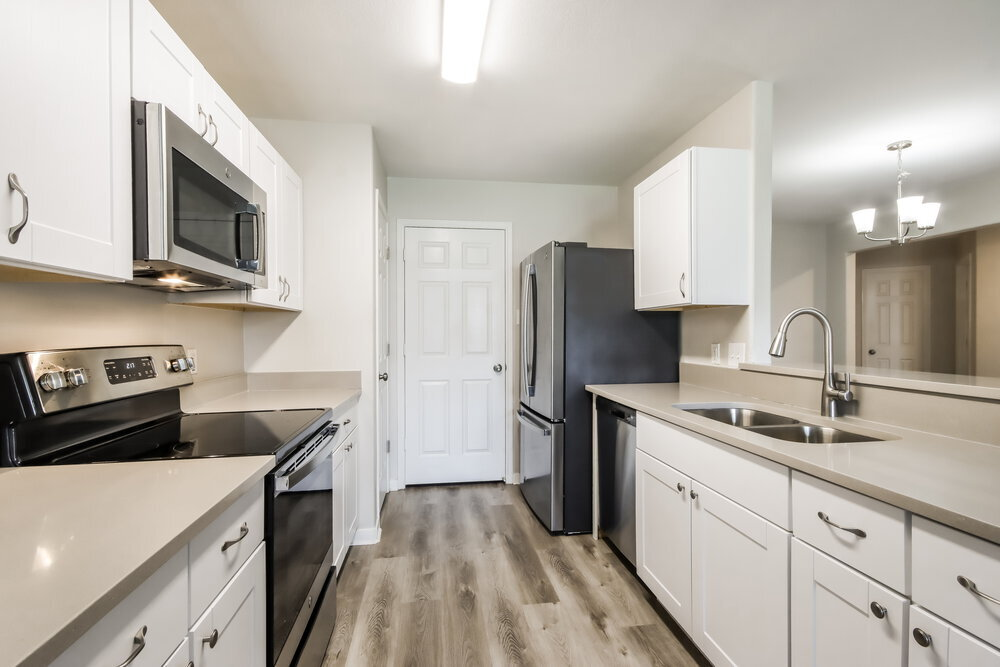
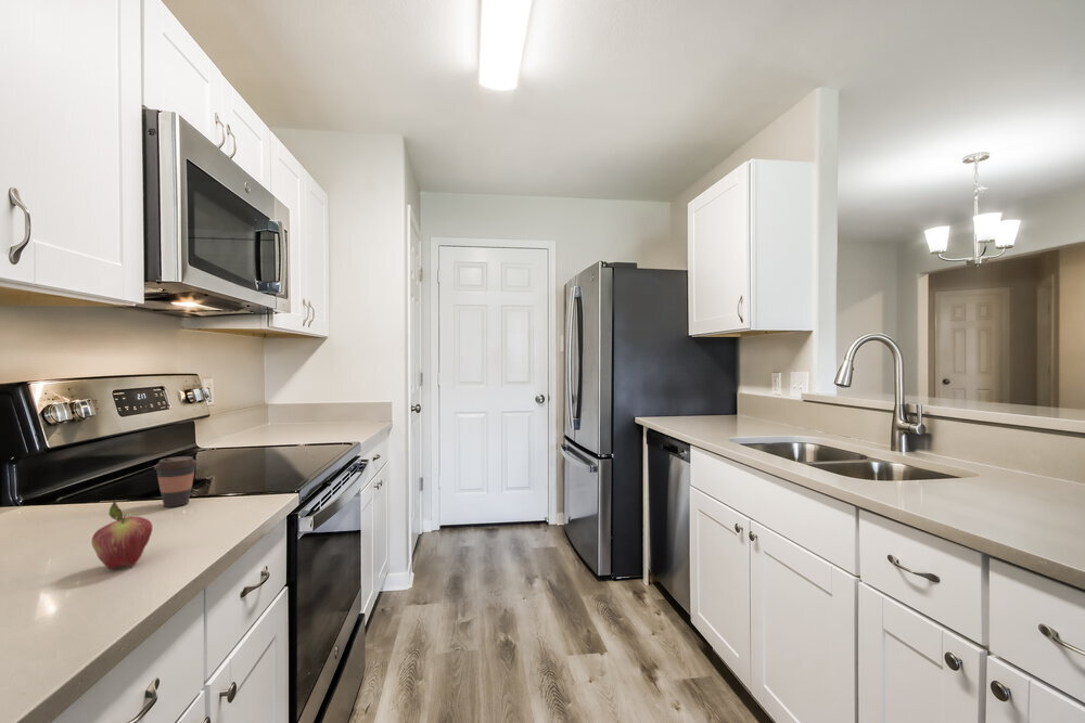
+ coffee cup (176, 481)
+ fruit (122, 532)
